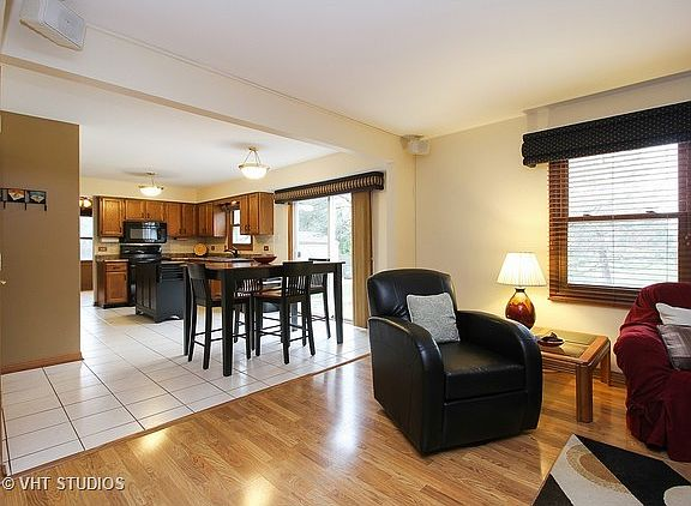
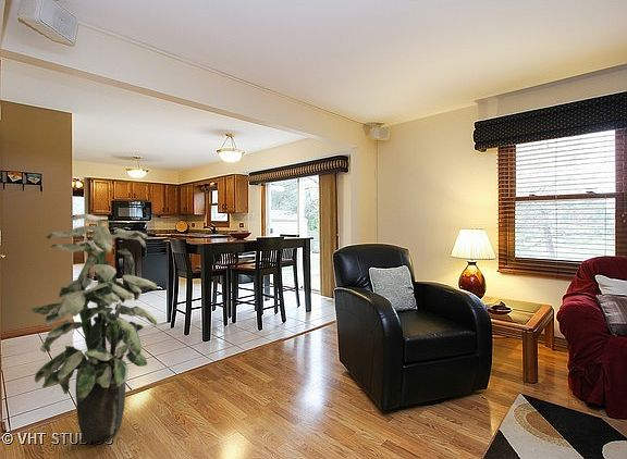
+ indoor plant (95, 323)
